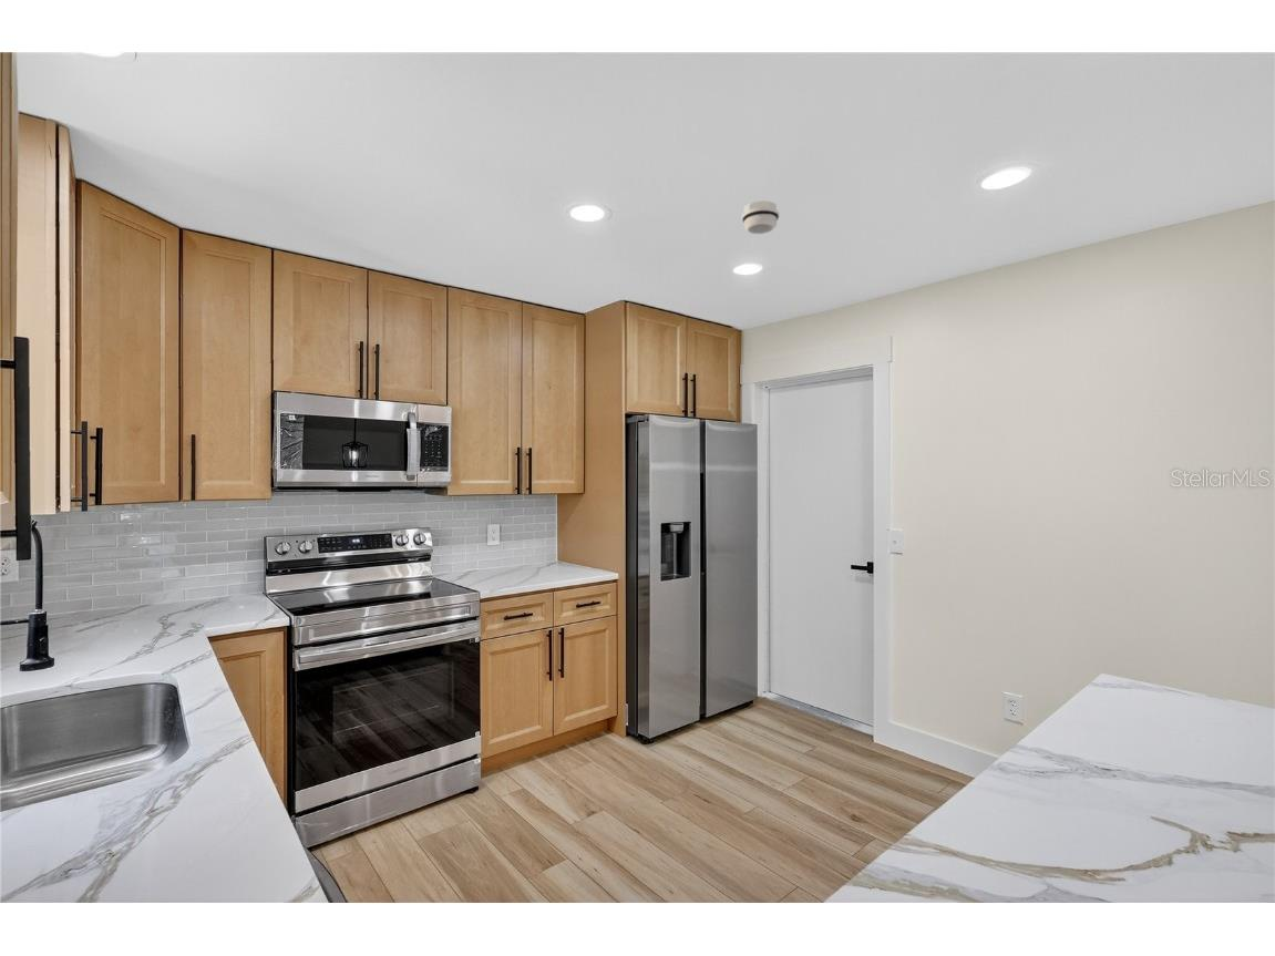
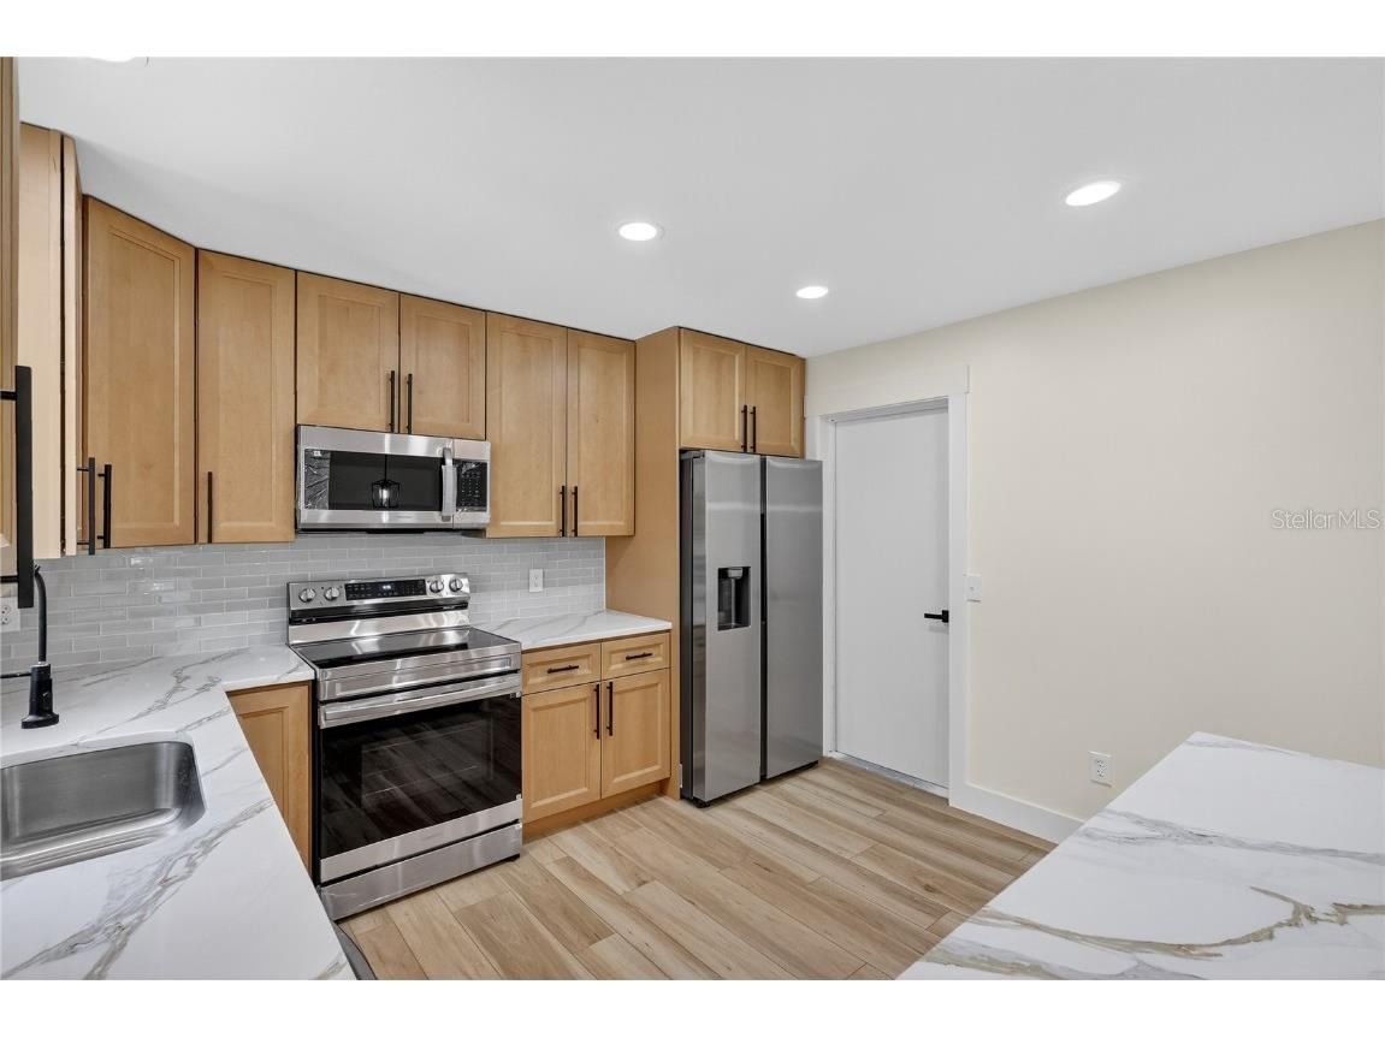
- smoke detector (760, 218)
